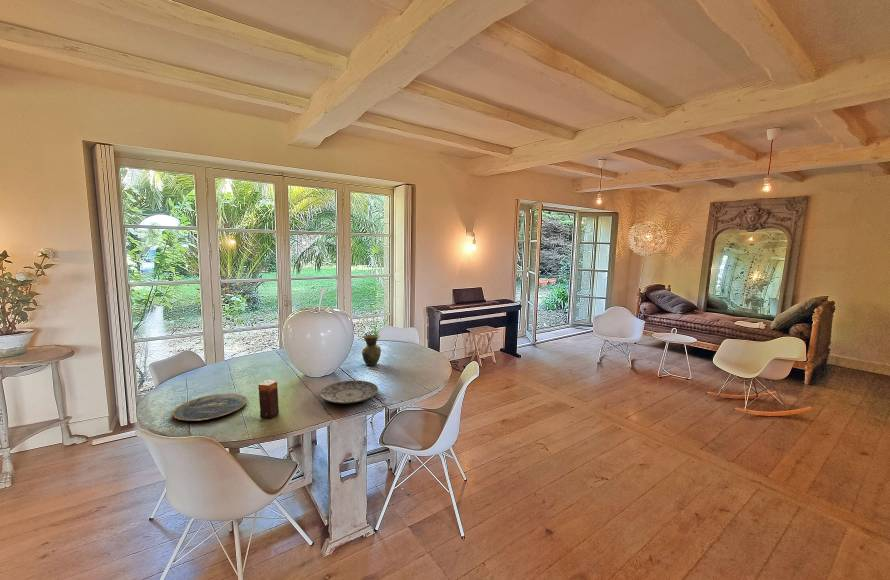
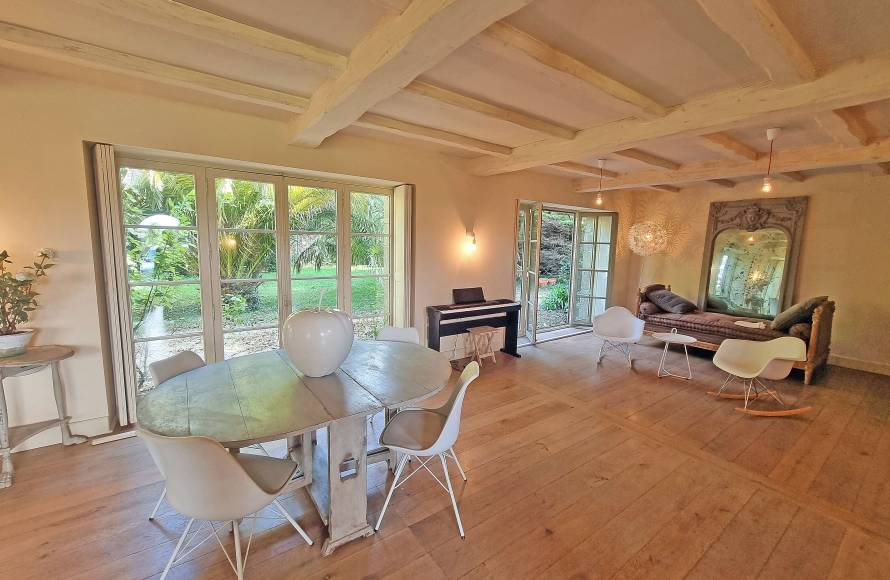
- vase (371, 350)
- candle (268, 398)
- plate (349, 393)
- plate (211, 407)
